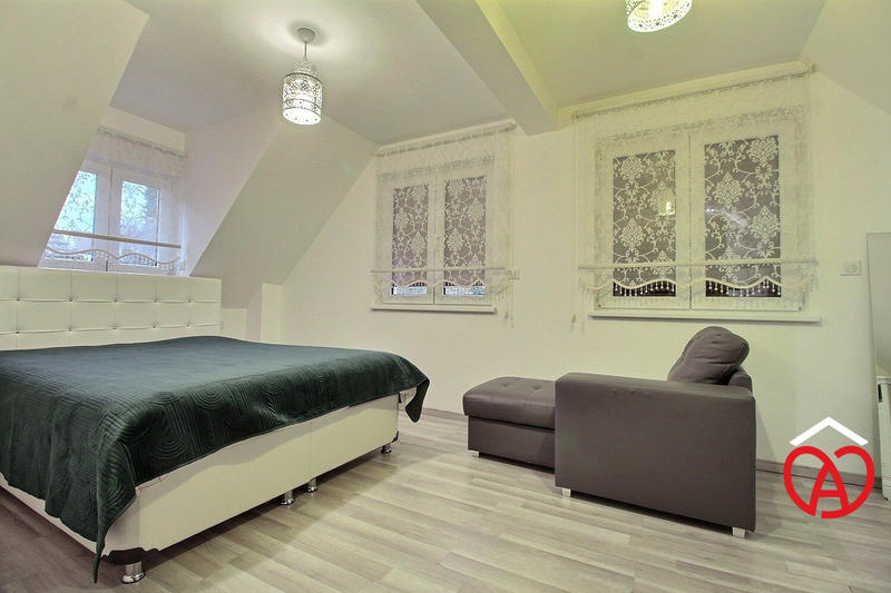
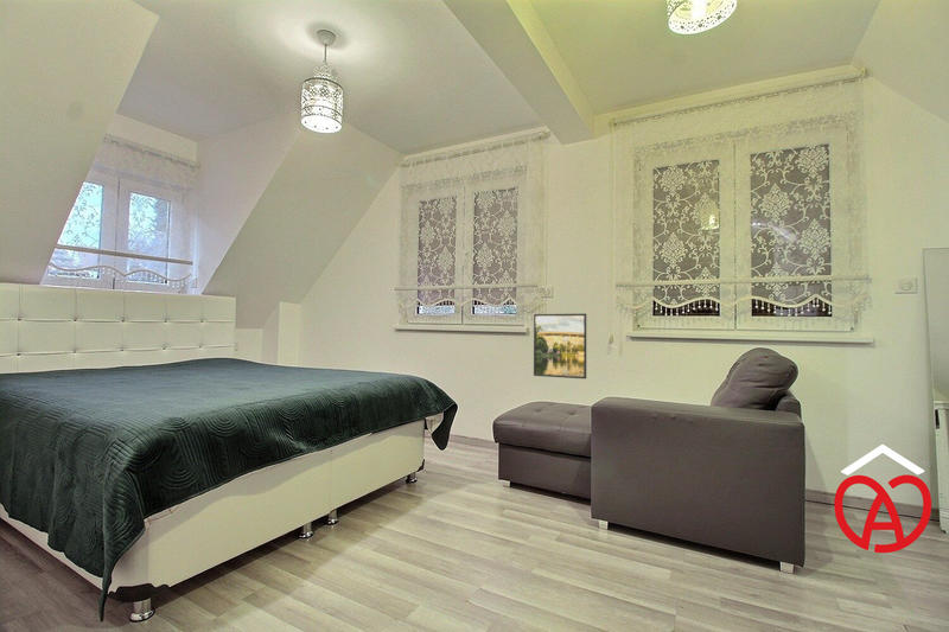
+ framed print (559, 345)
